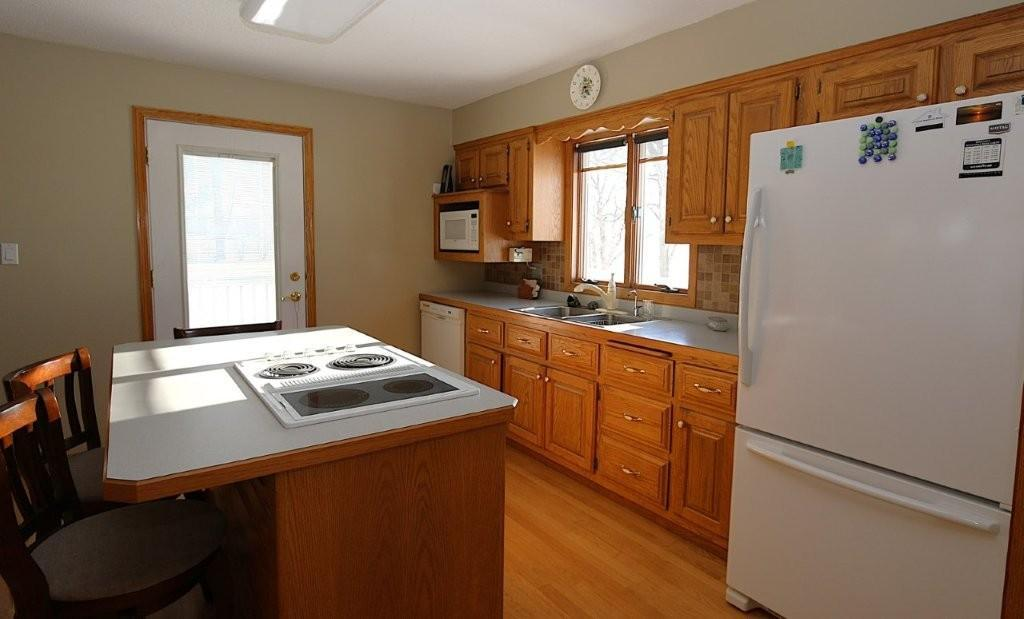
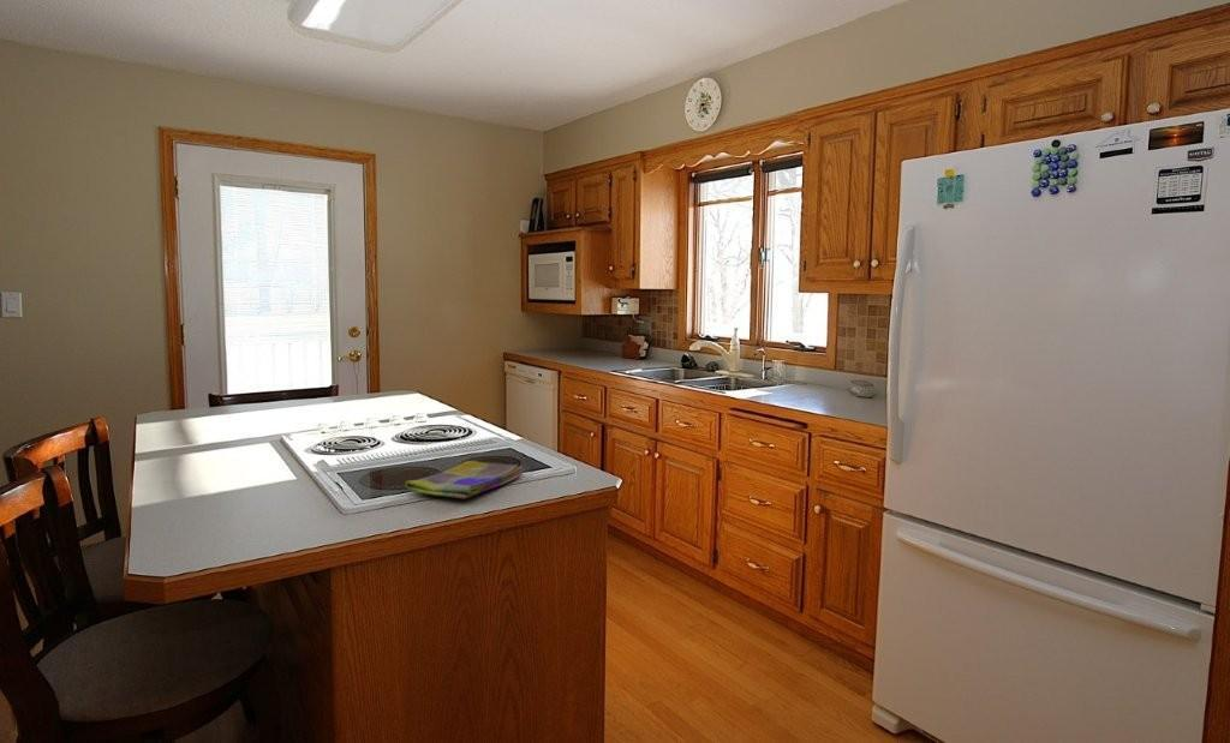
+ dish towel (466, 477)
